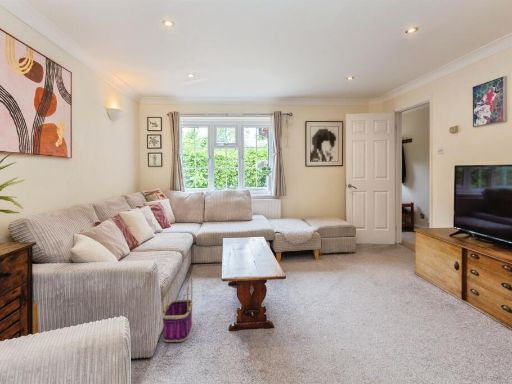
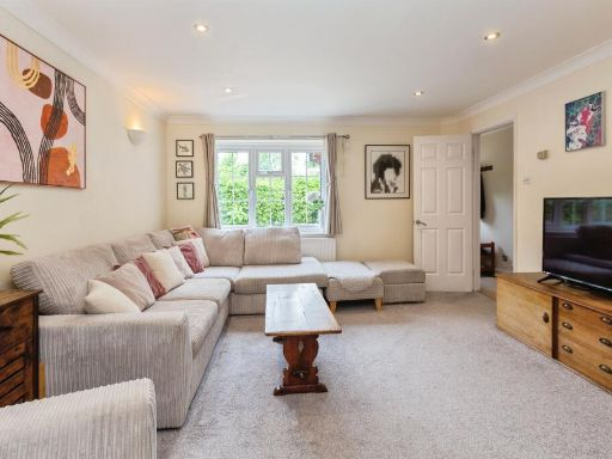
- basket (178, 304)
